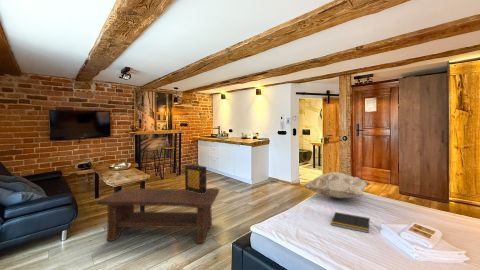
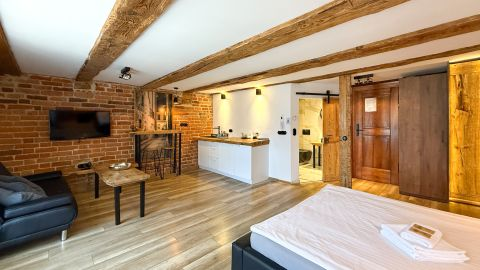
- decorative box (195, 178)
- coffee table (163, 213)
- notepad (350, 221)
- decorative pillow (337, 184)
